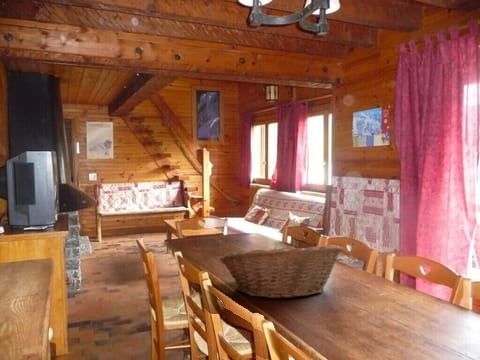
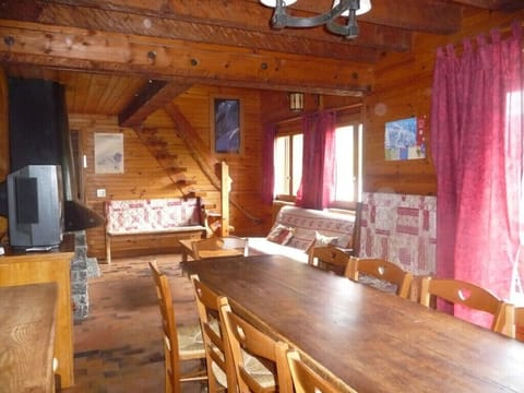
- fruit basket (281, 264)
